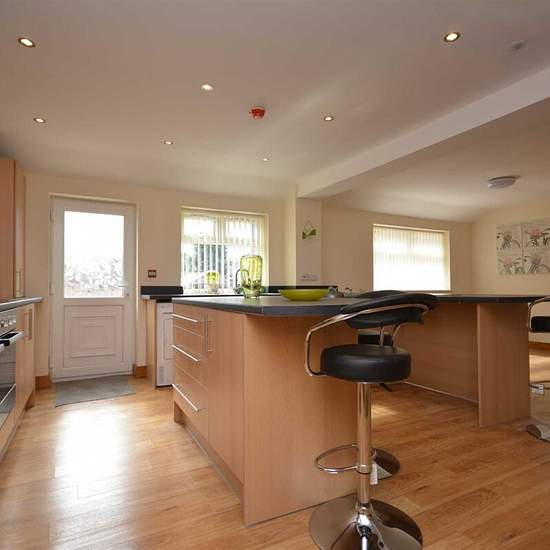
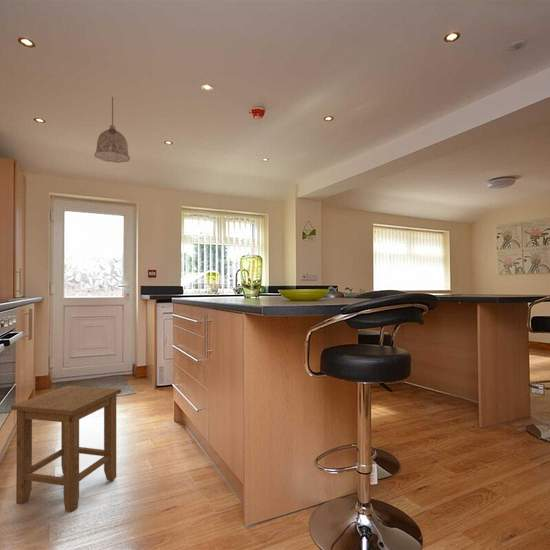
+ stool (69, 443)
+ pendant lamp (112, 127)
